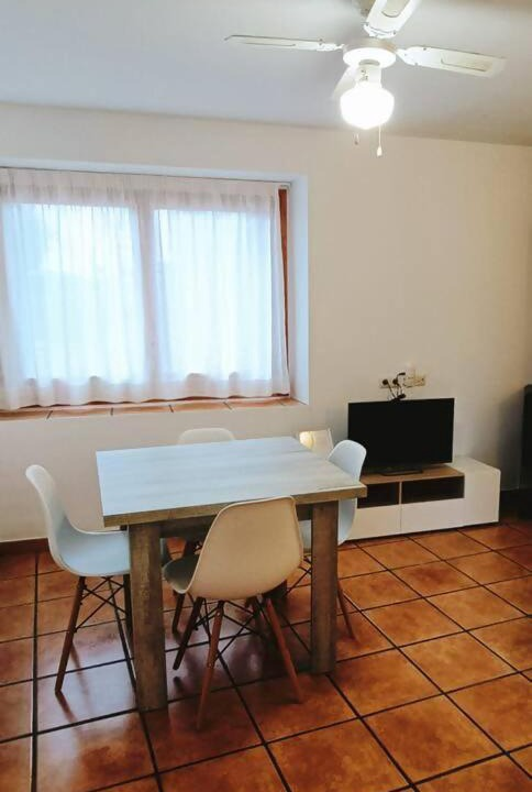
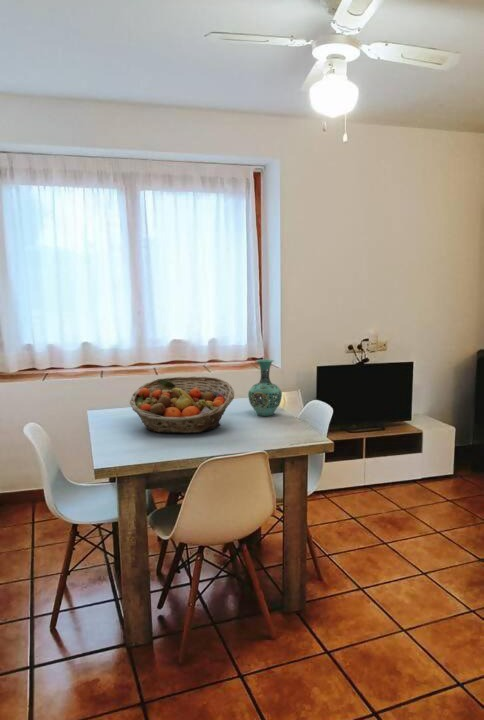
+ fruit basket (182, 403)
+ vase (264, 387)
